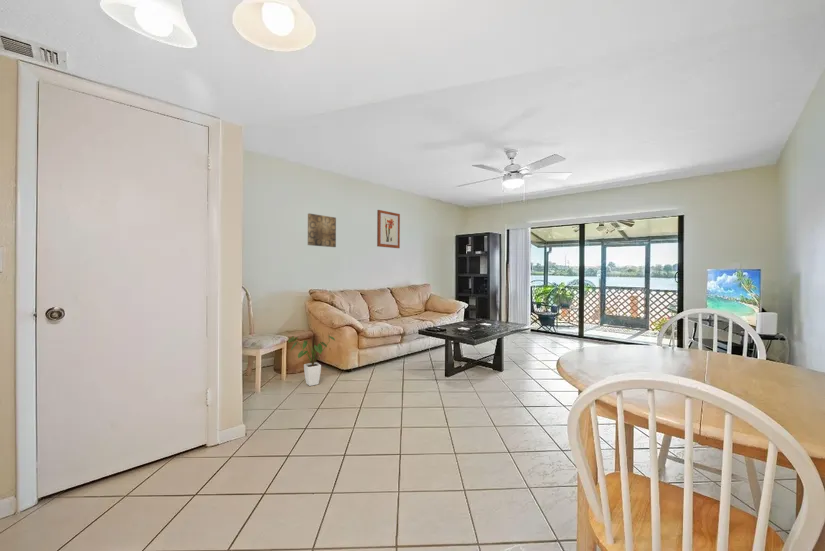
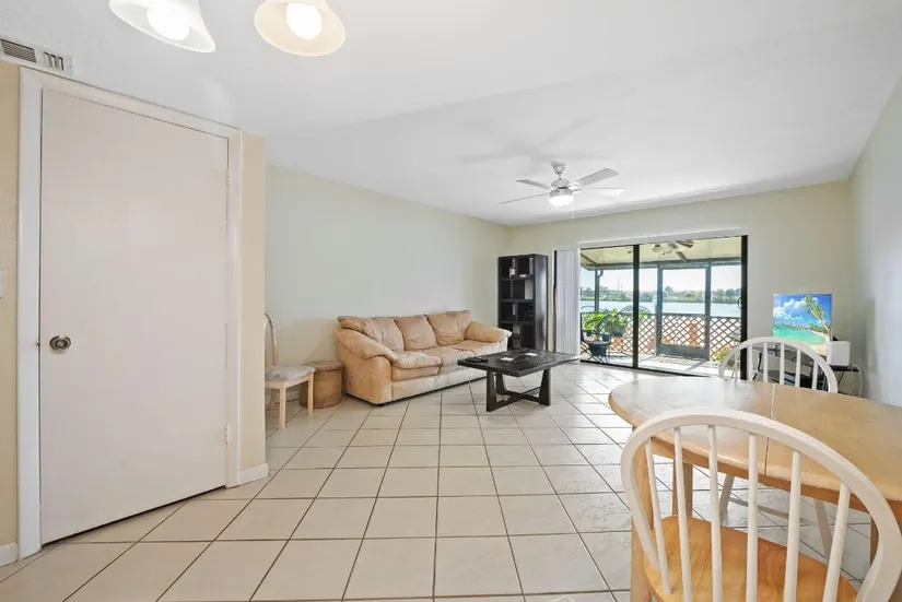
- wall art (388, 229)
- house plant (310, 359)
- wall art (322, 230)
